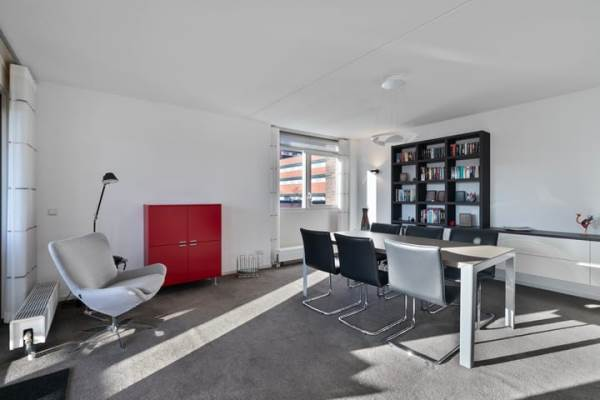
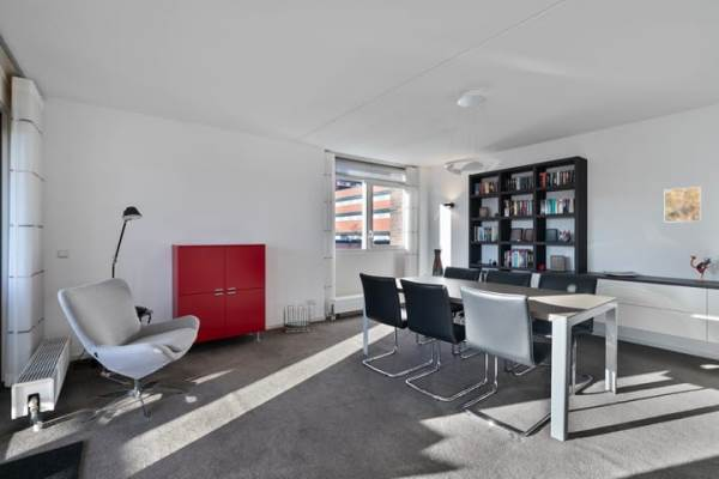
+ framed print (682, 205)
